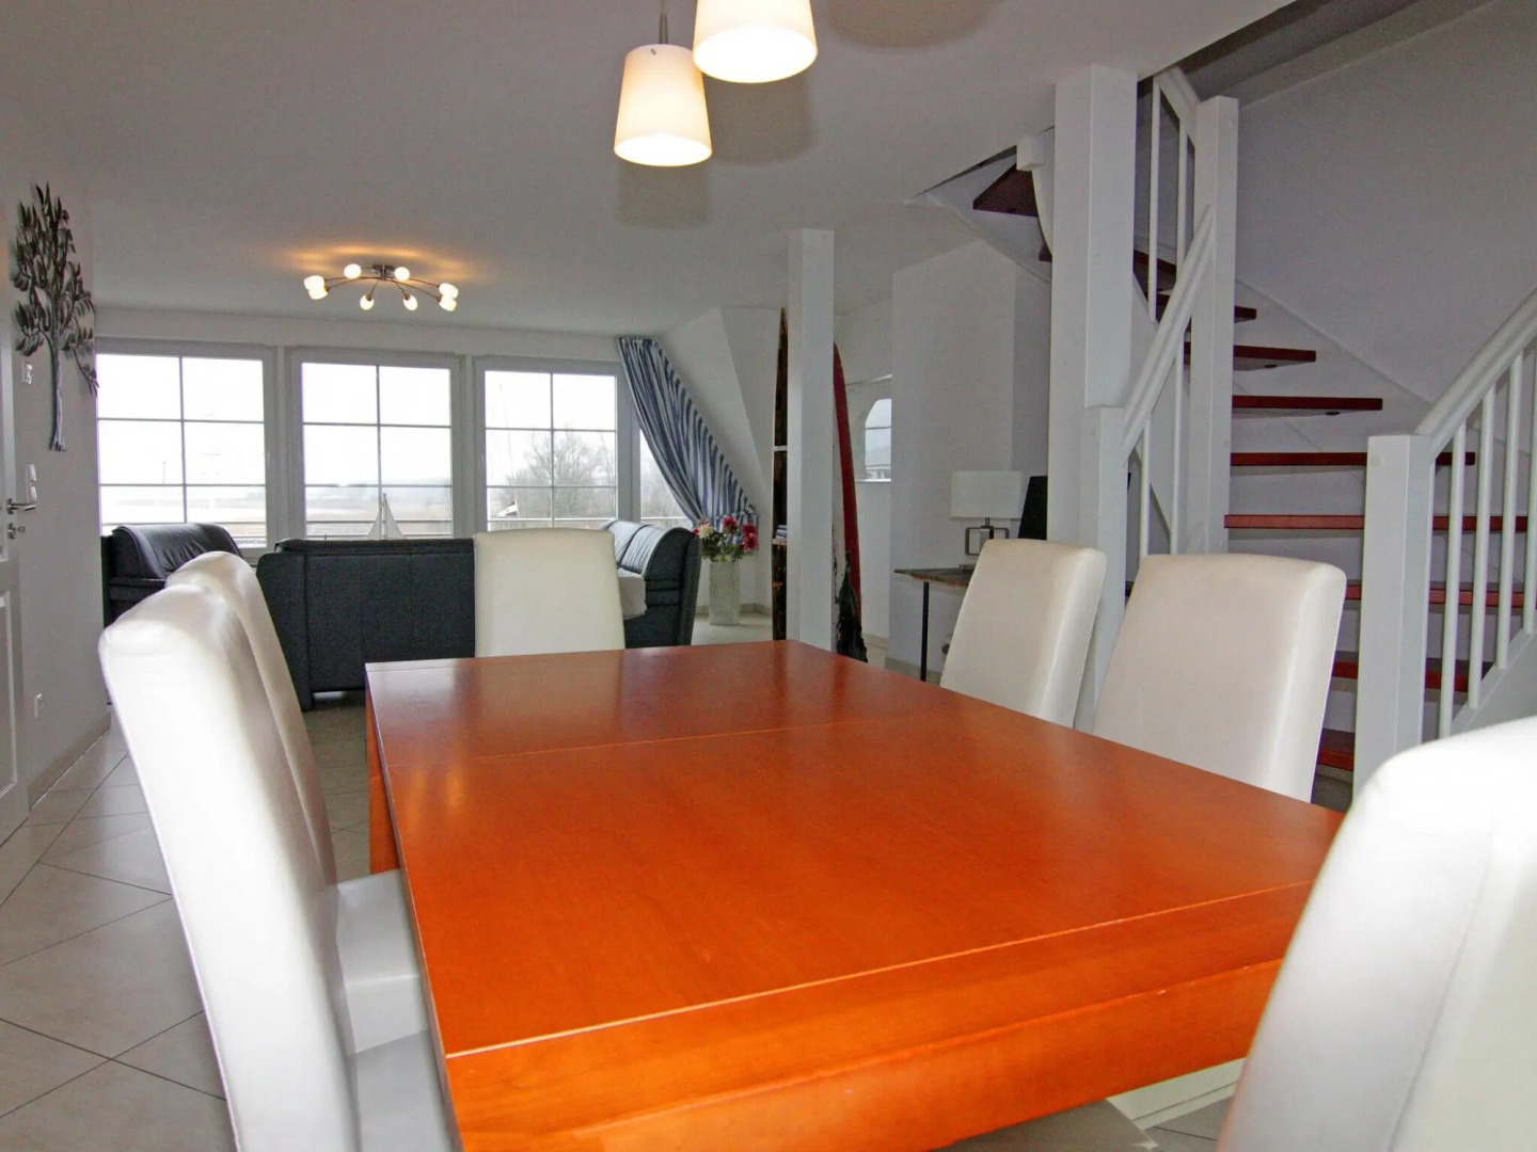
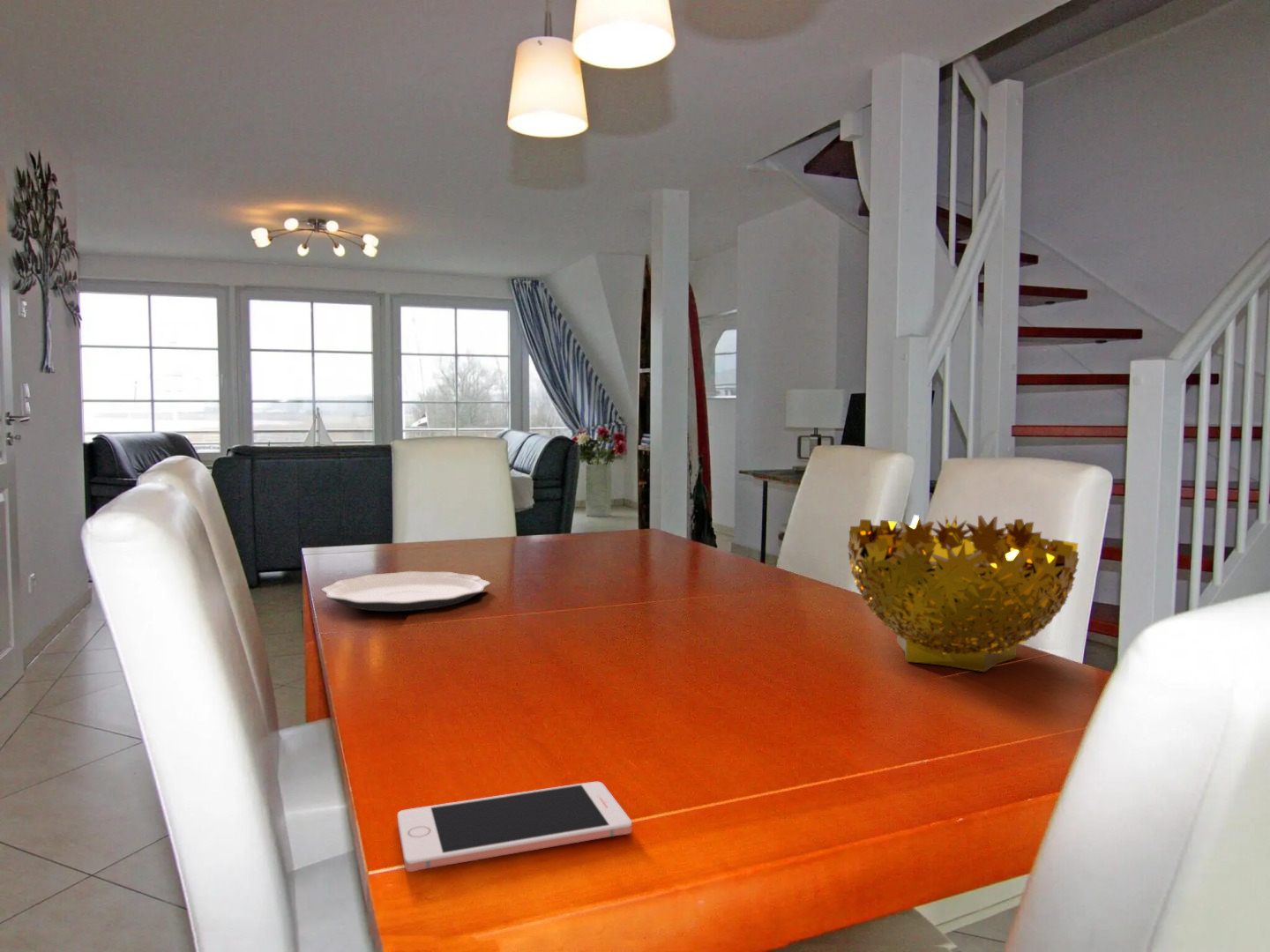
+ cell phone (513, 822)
+ decorative bowl (956, 590)
+ plate (407, 591)
